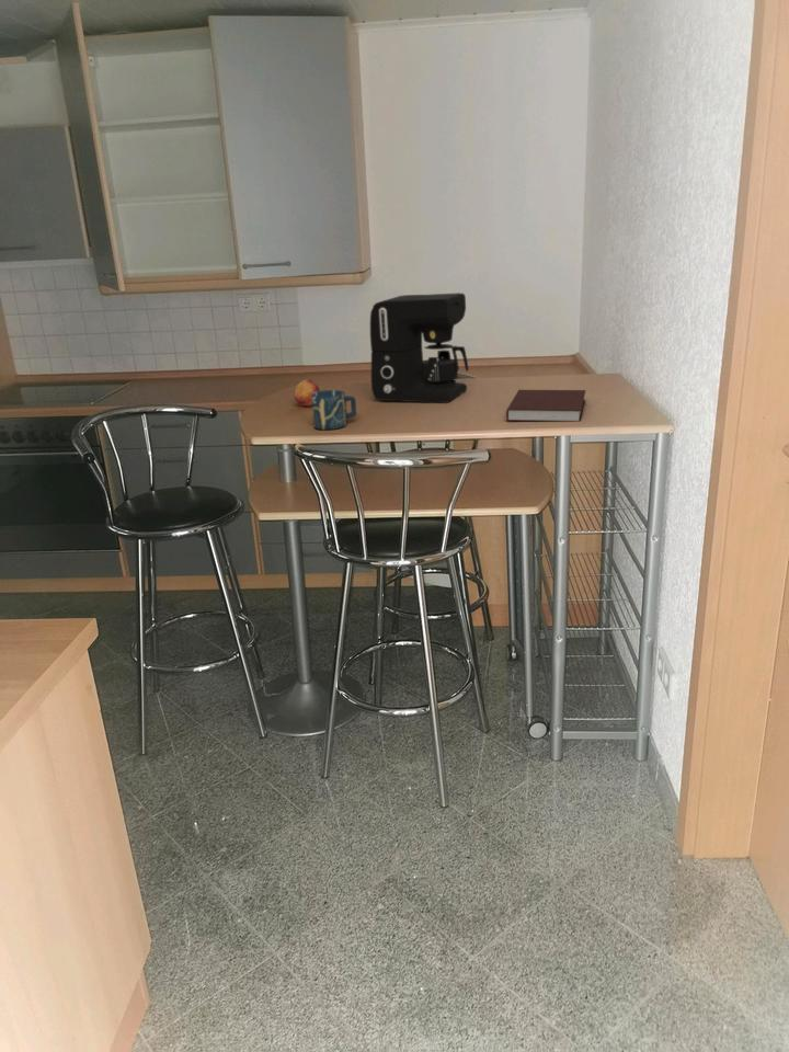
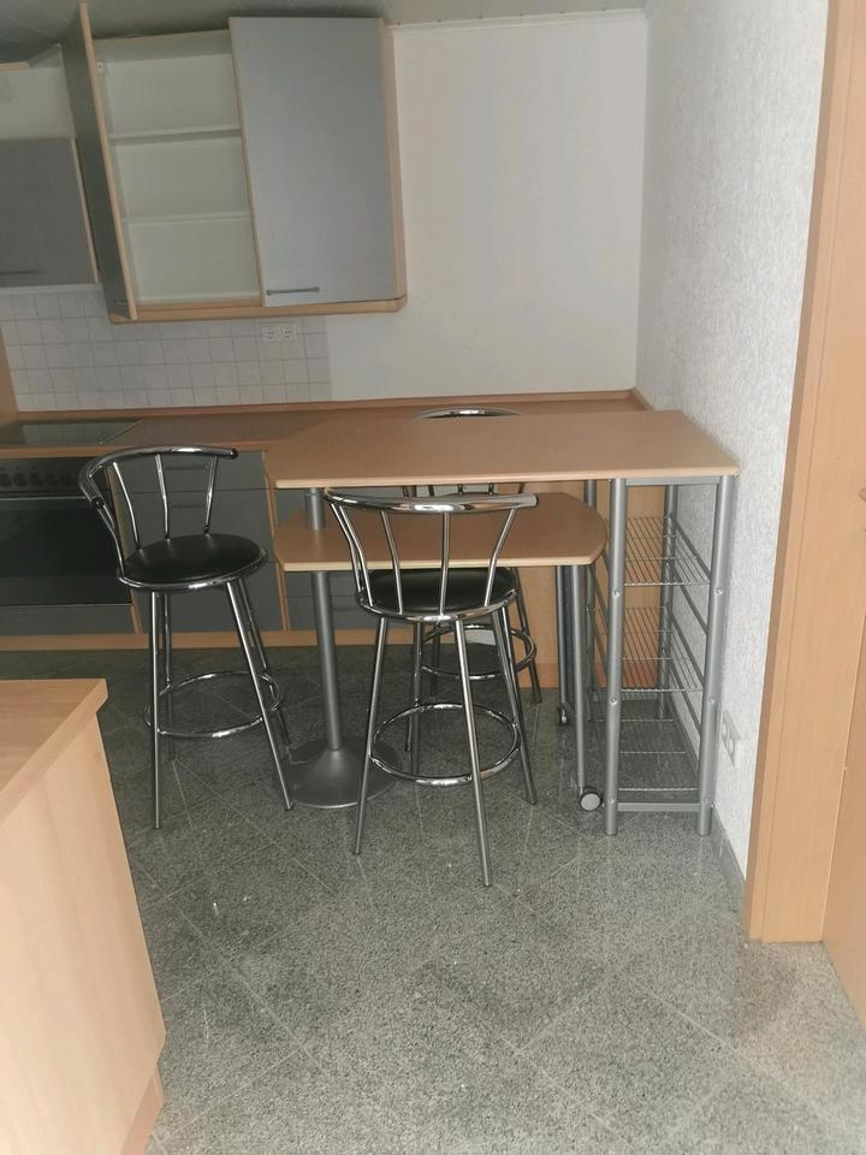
- fruit (307, 392)
- cup (334, 409)
- notebook (547, 404)
- coffee maker (421, 347)
